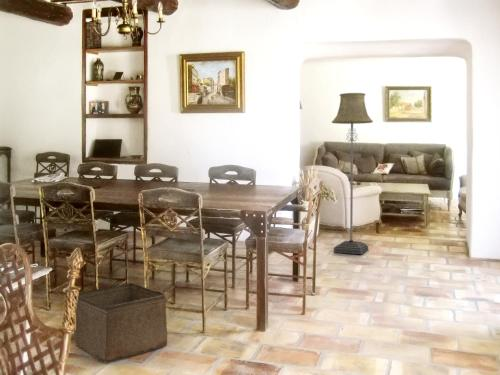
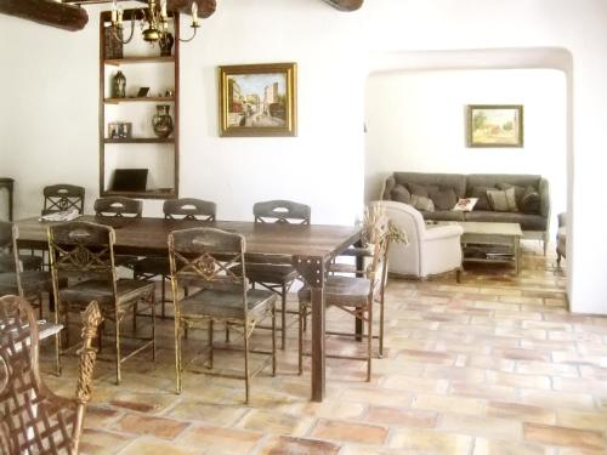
- floor lamp (351, 173)
- storage bin (120, 319)
